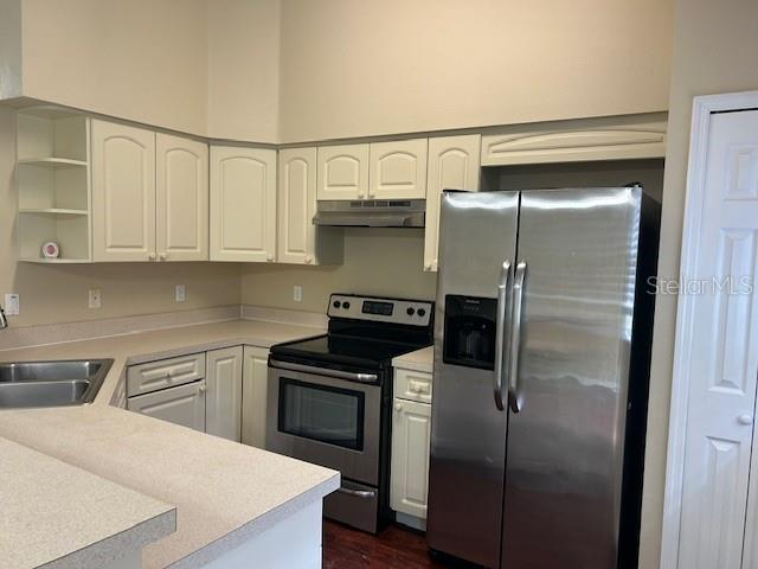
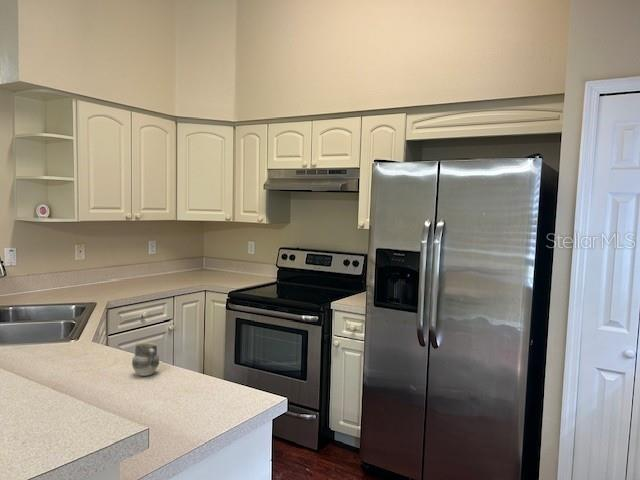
+ cup (146, 359)
